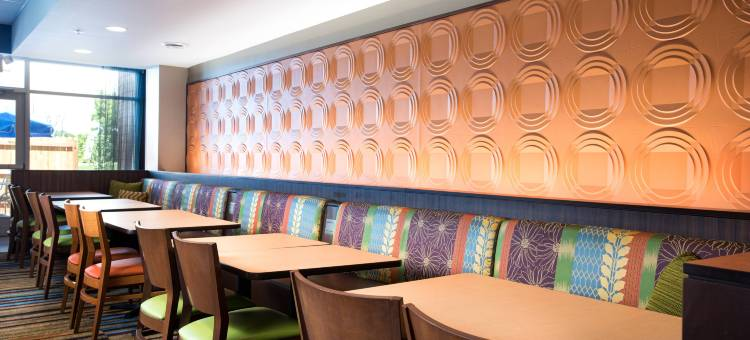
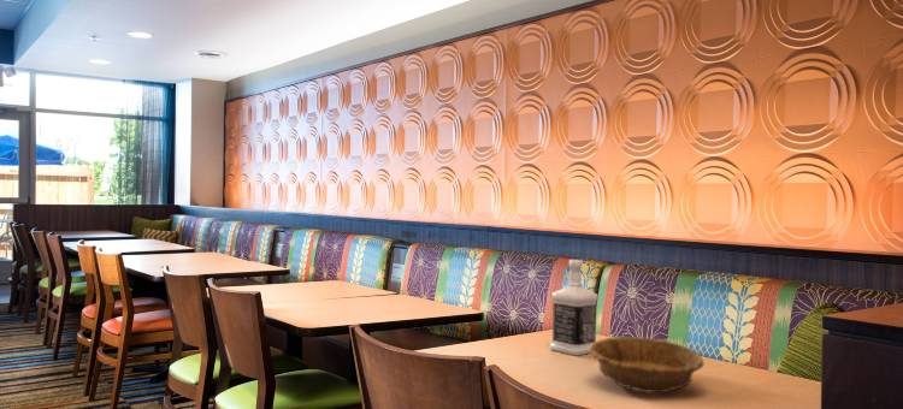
+ decorative bowl (644, 366)
+ bottle (574, 304)
